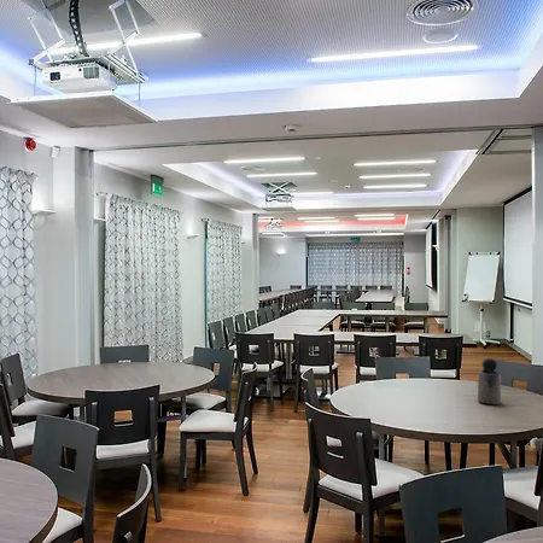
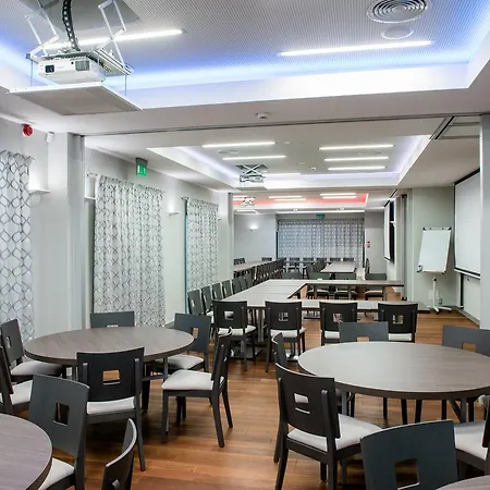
- electric kettle (489, 380)
